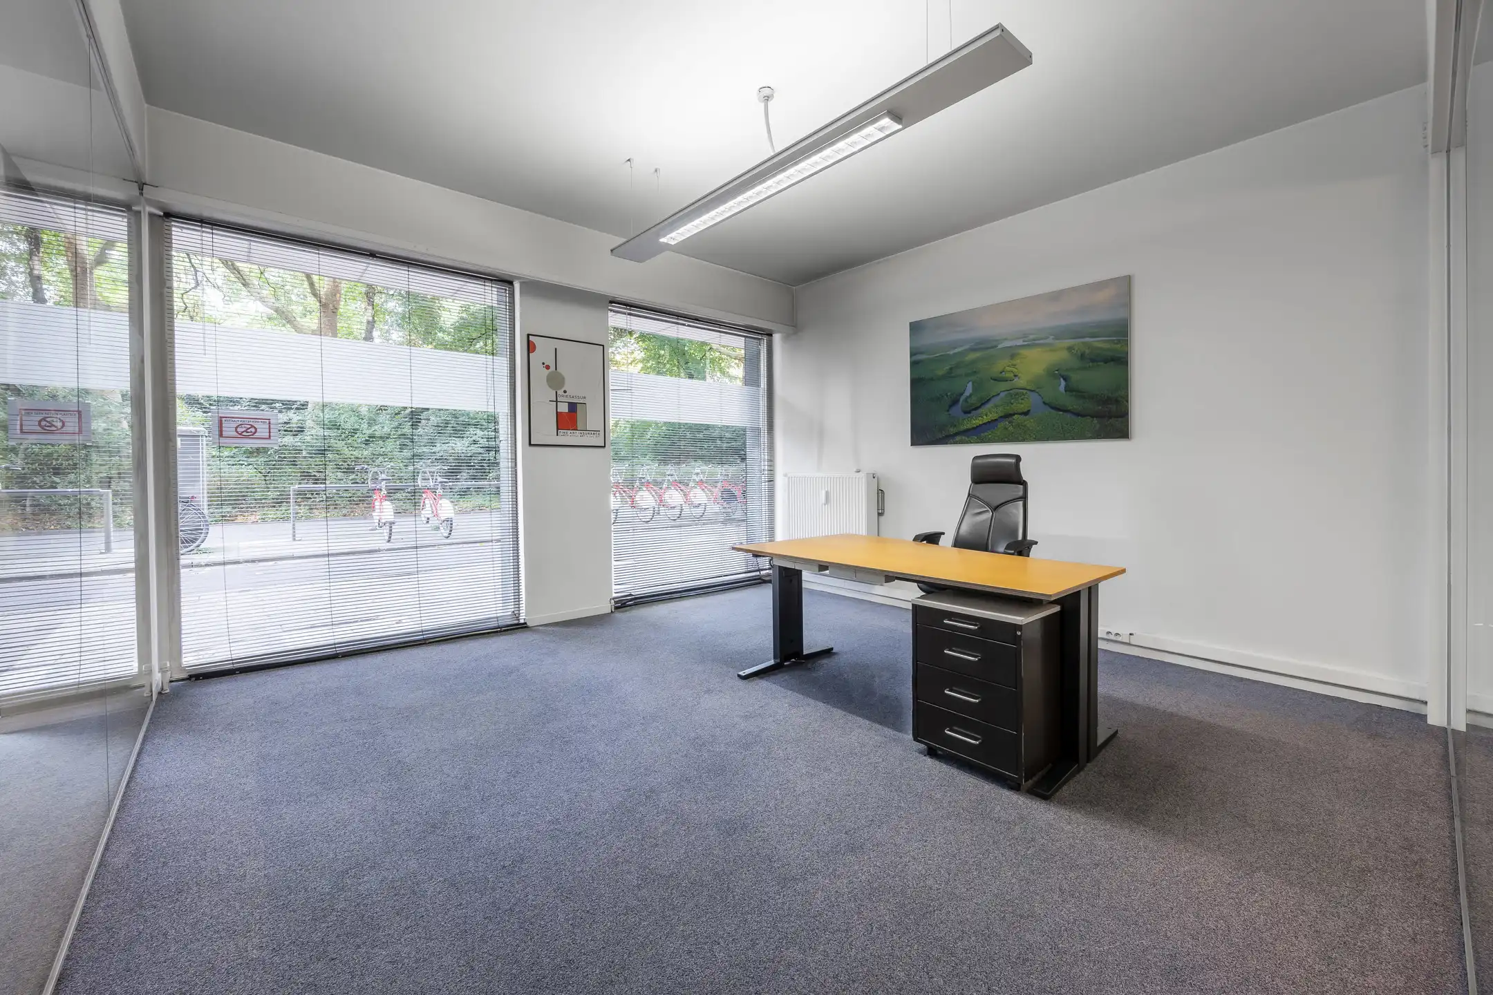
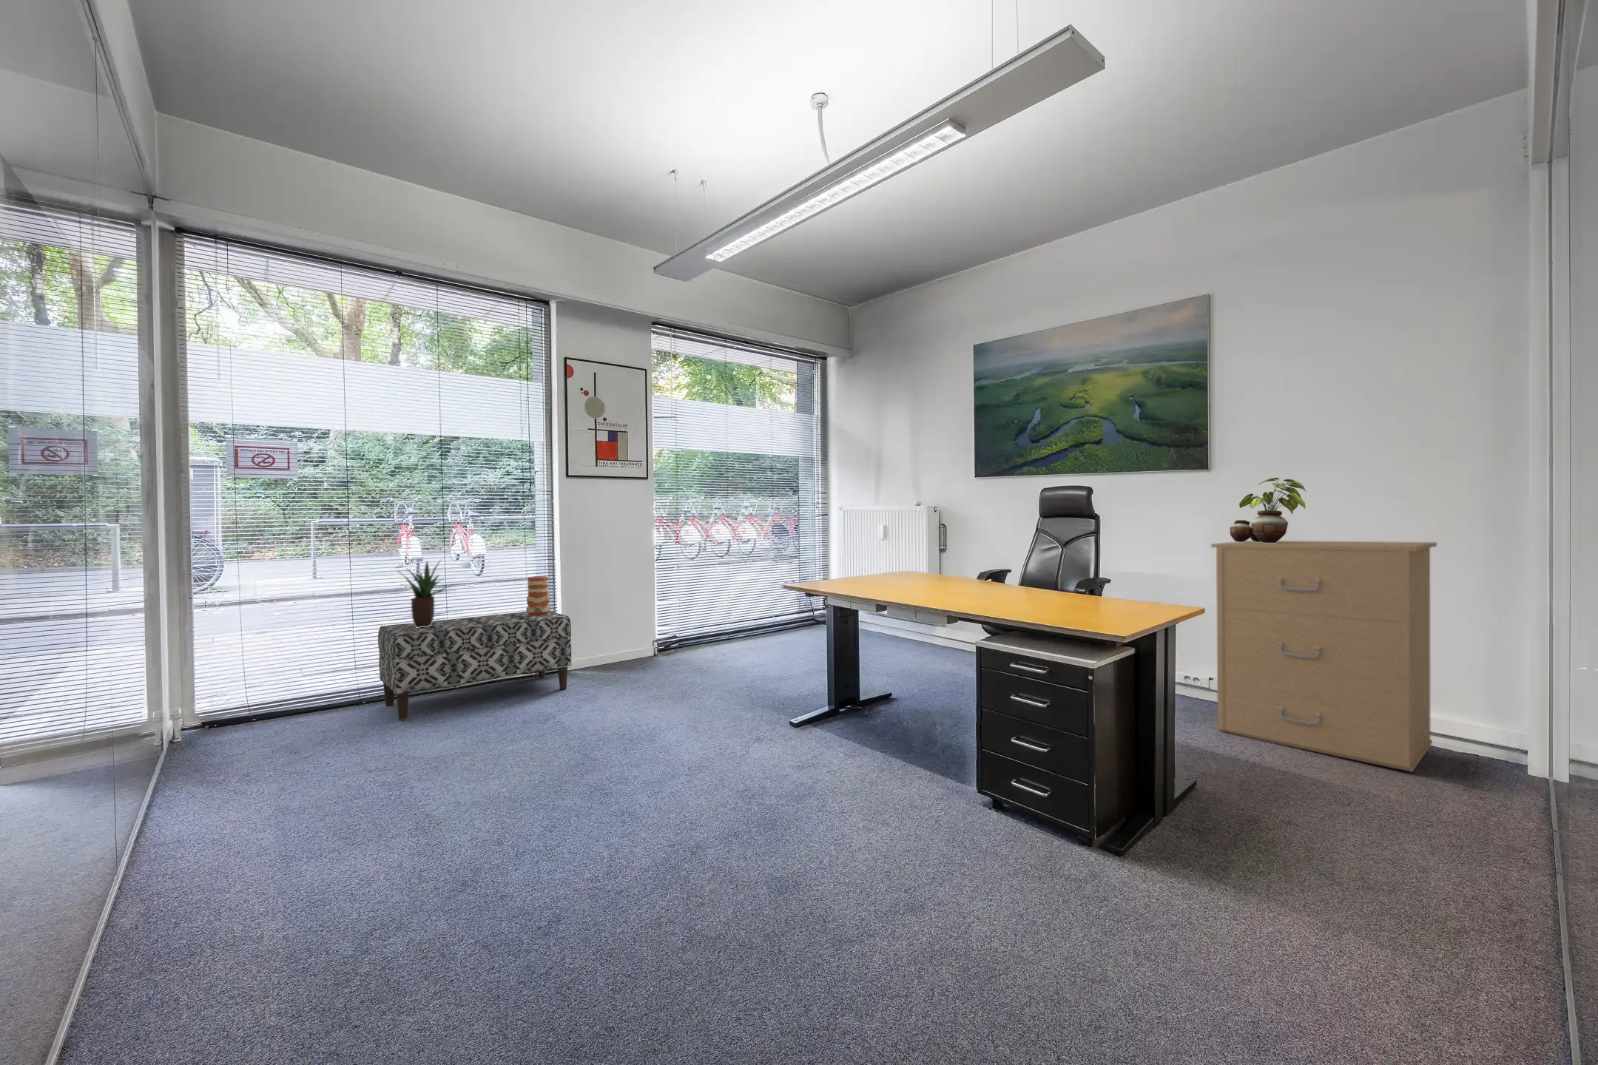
+ filing cabinet (1320, 639)
+ potted plant (428, 592)
+ potted plant (1269, 510)
+ bench (479, 658)
+ vase (537, 595)
